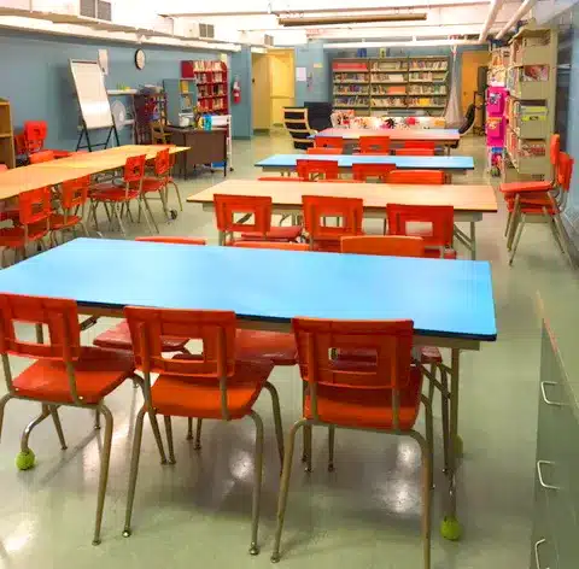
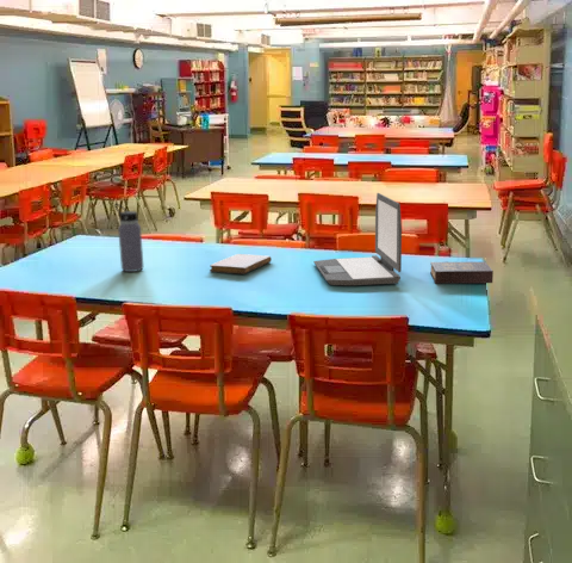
+ notebook (241, 262)
+ laptop (375, 236)
+ hardback book (460, 272)
+ water bottle (129, 236)
